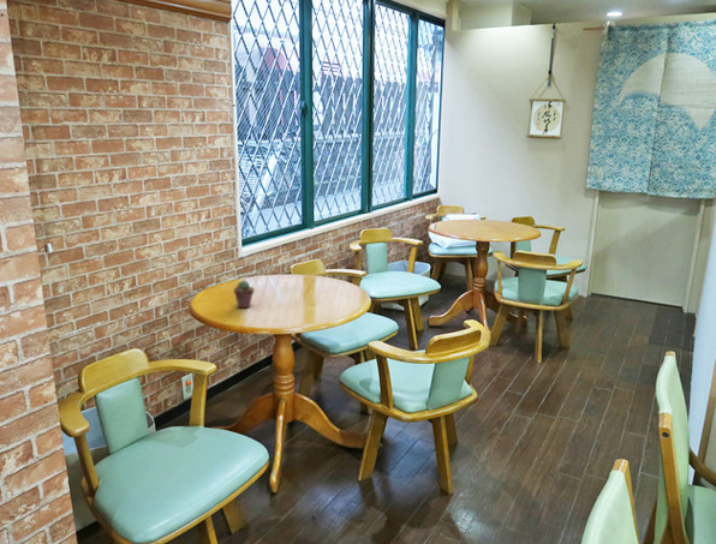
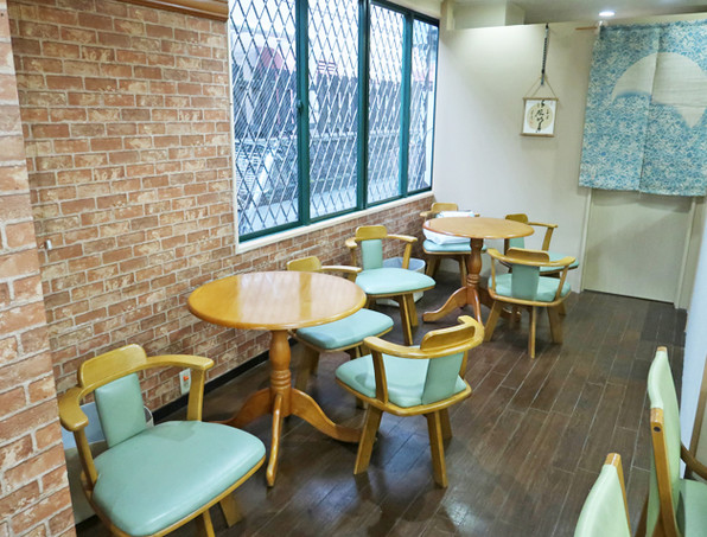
- potted succulent (244, 293)
